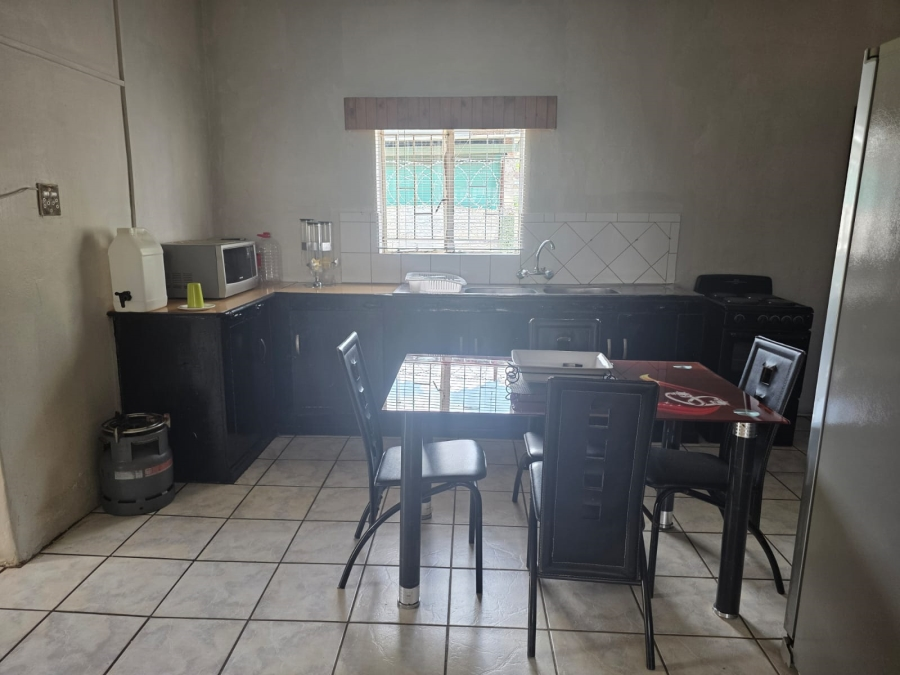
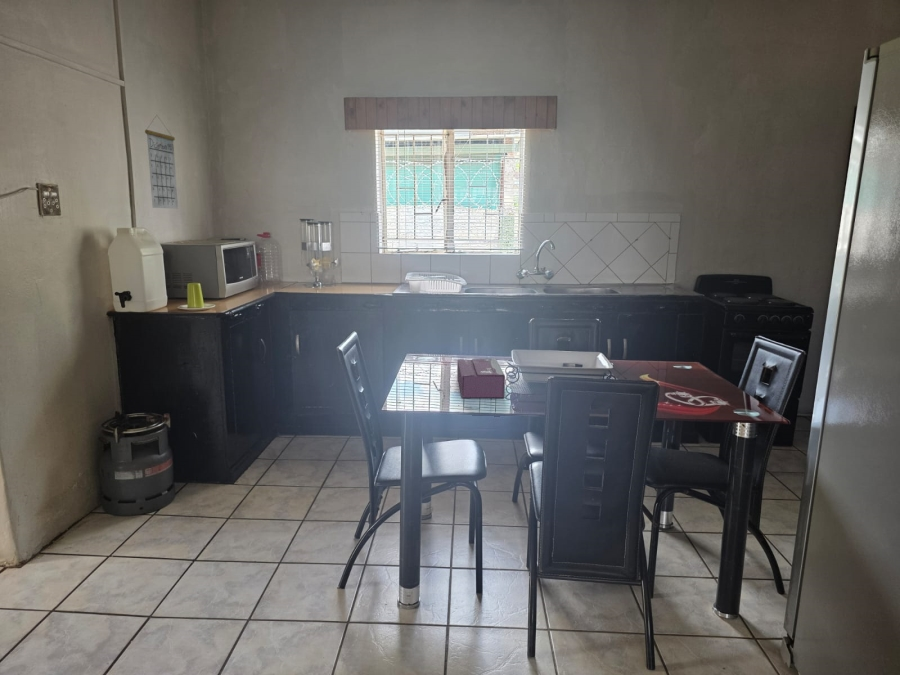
+ tissue box (479, 376)
+ calendar (162, 162)
